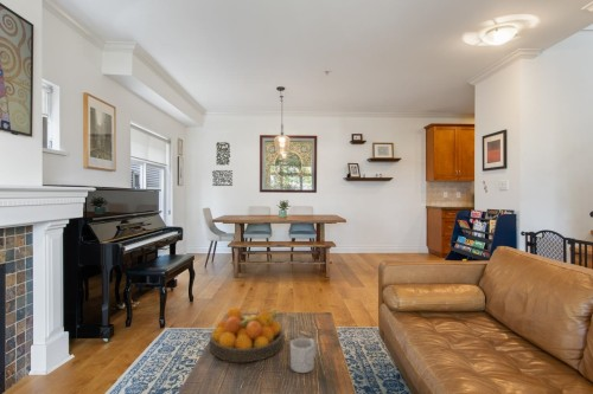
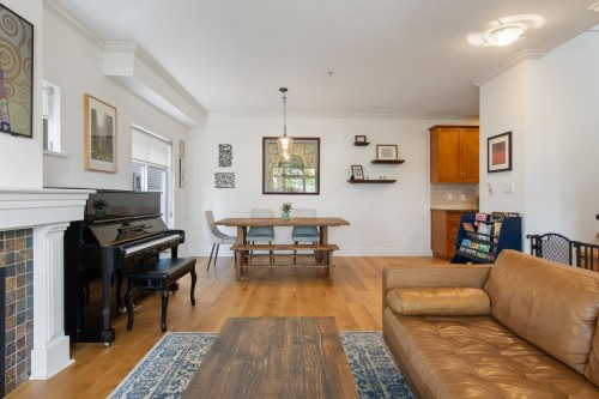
- mug (305, 353)
- fruit bowl (247, 328)
